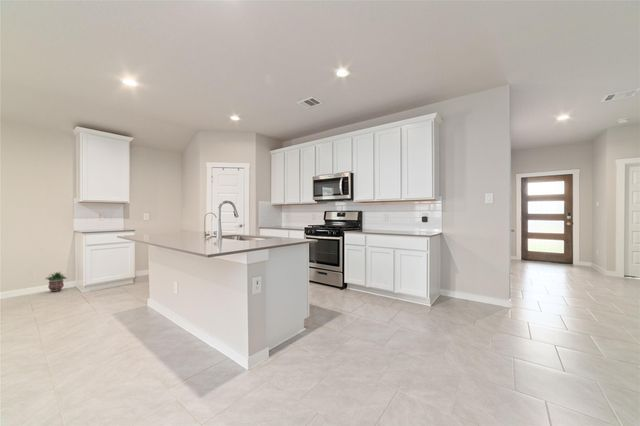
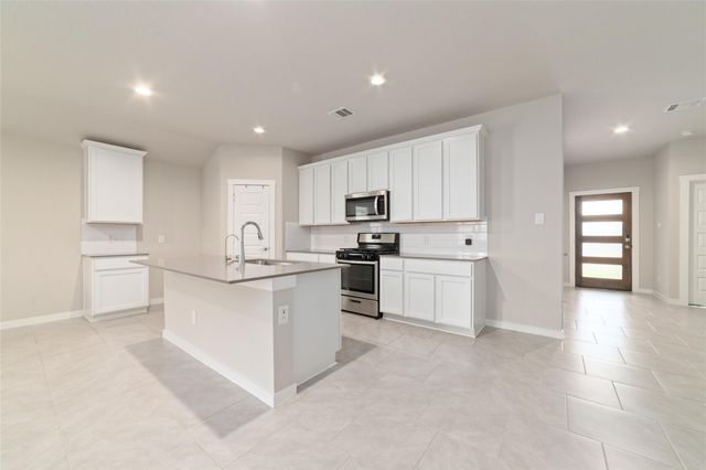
- potted plant (56, 281)
